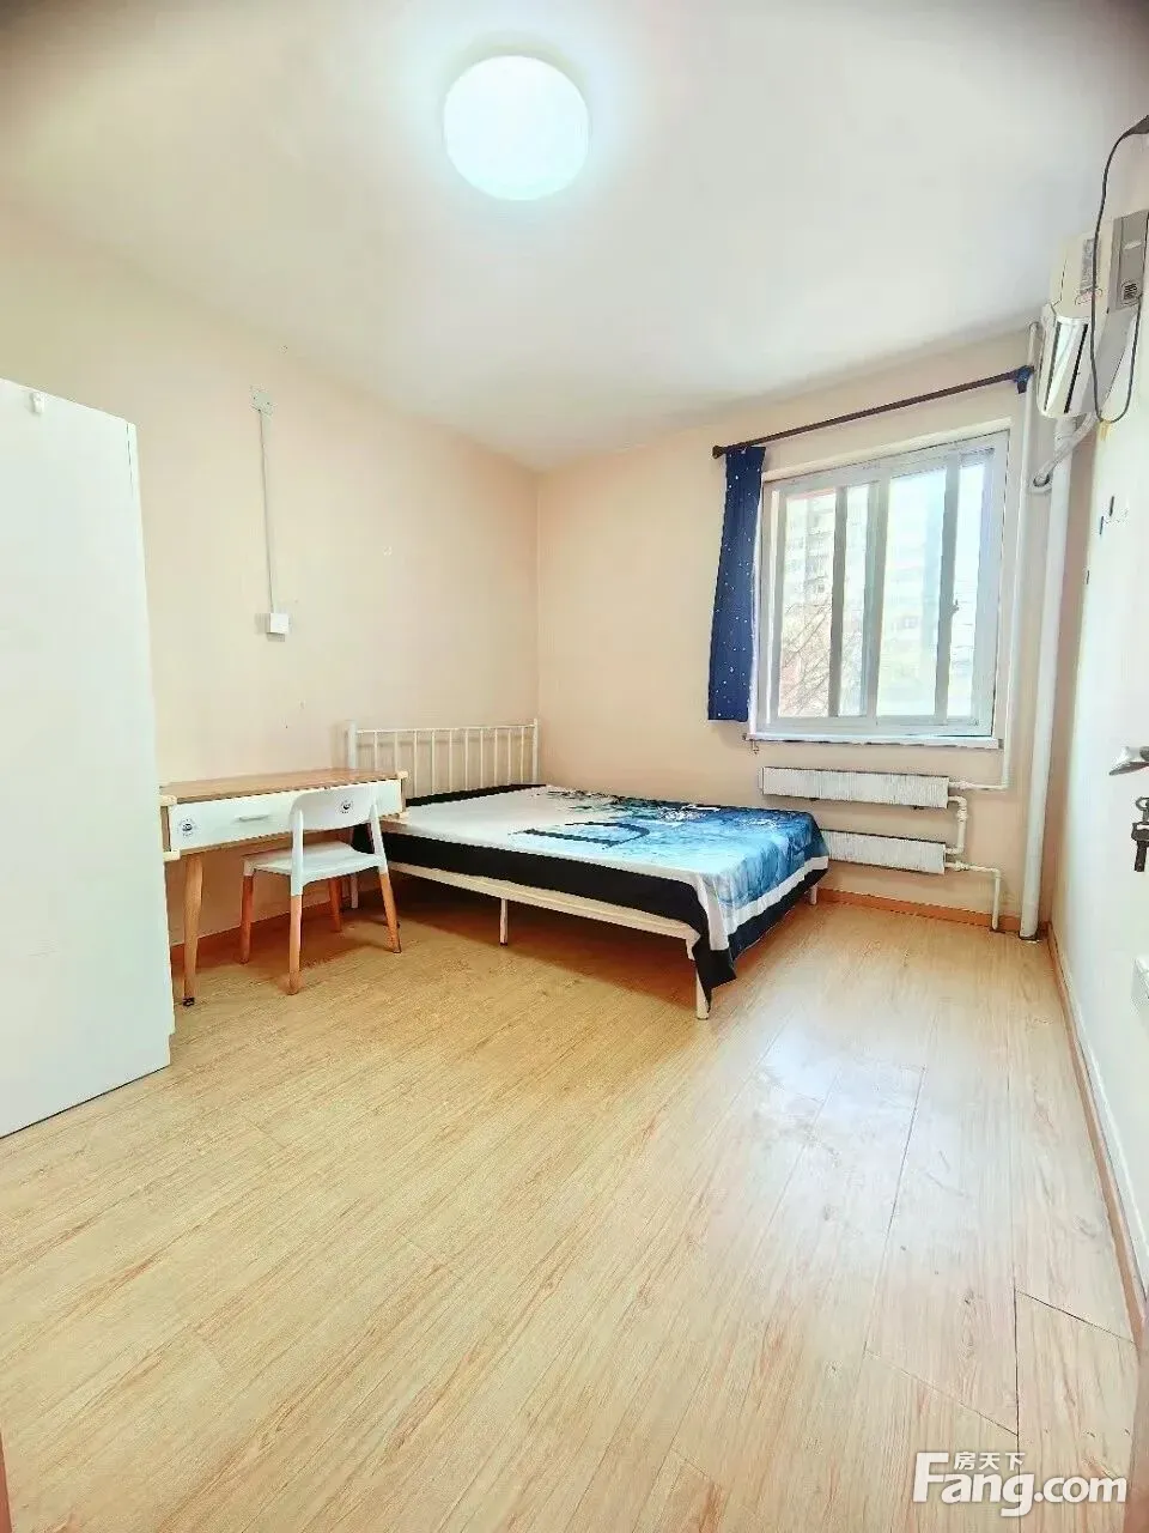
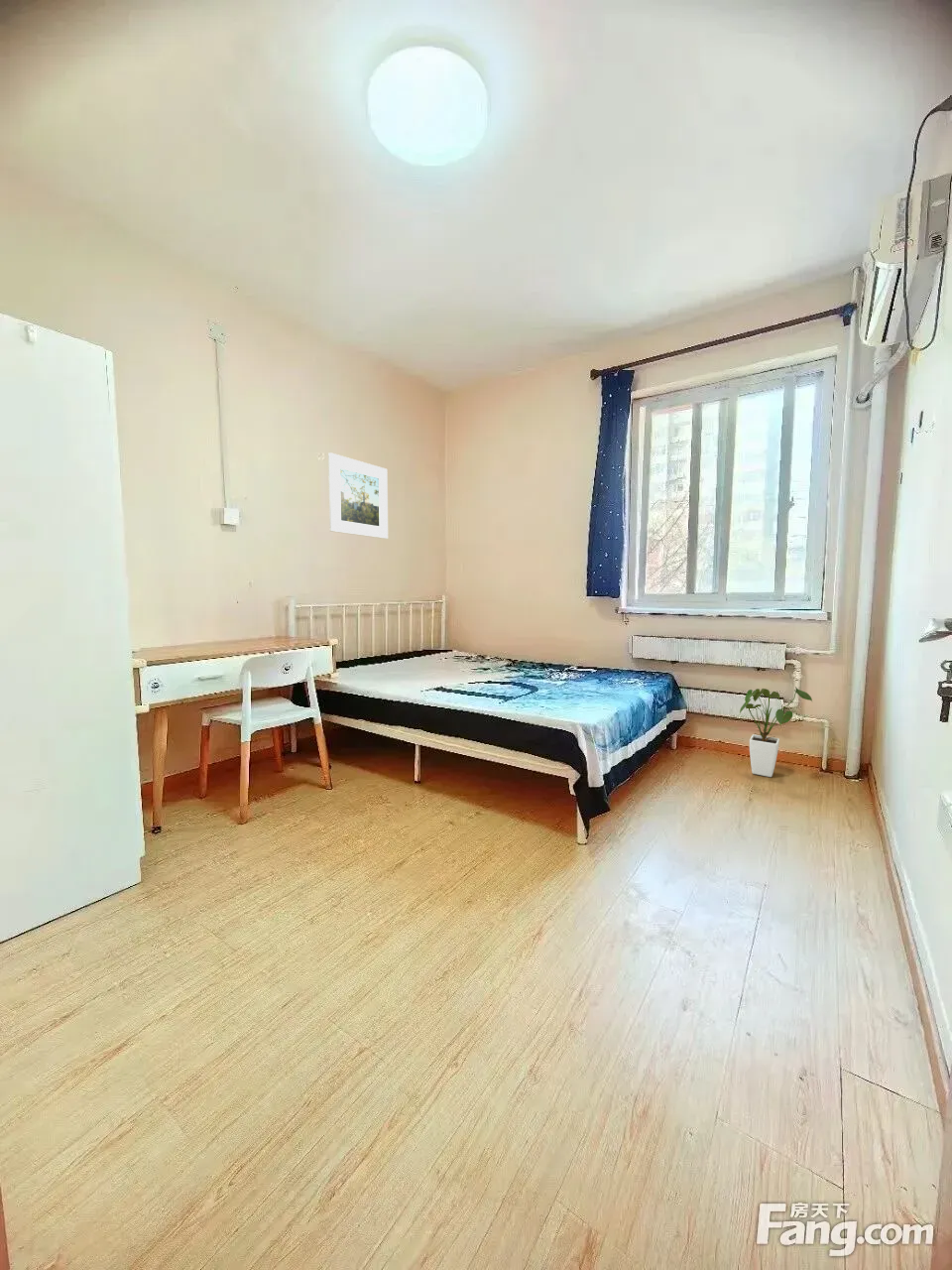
+ house plant (770, 730)
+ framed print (360, 498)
